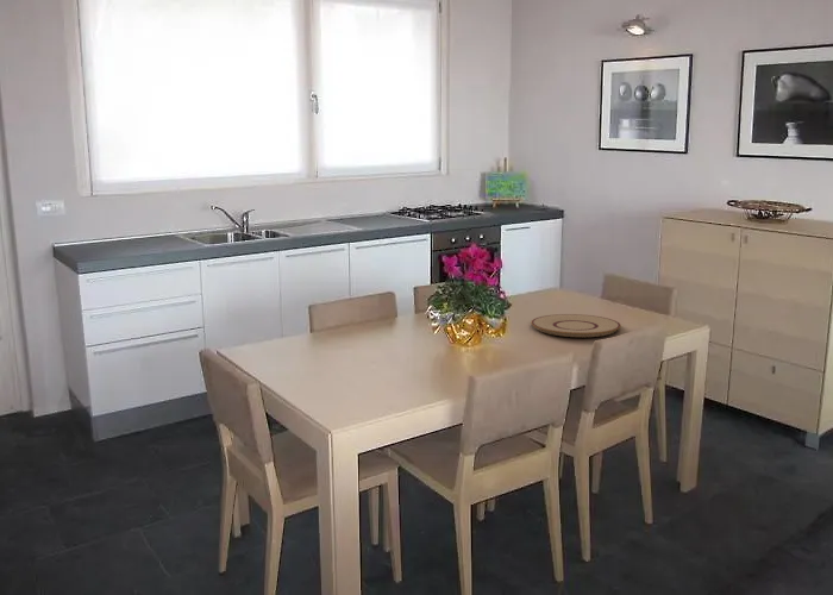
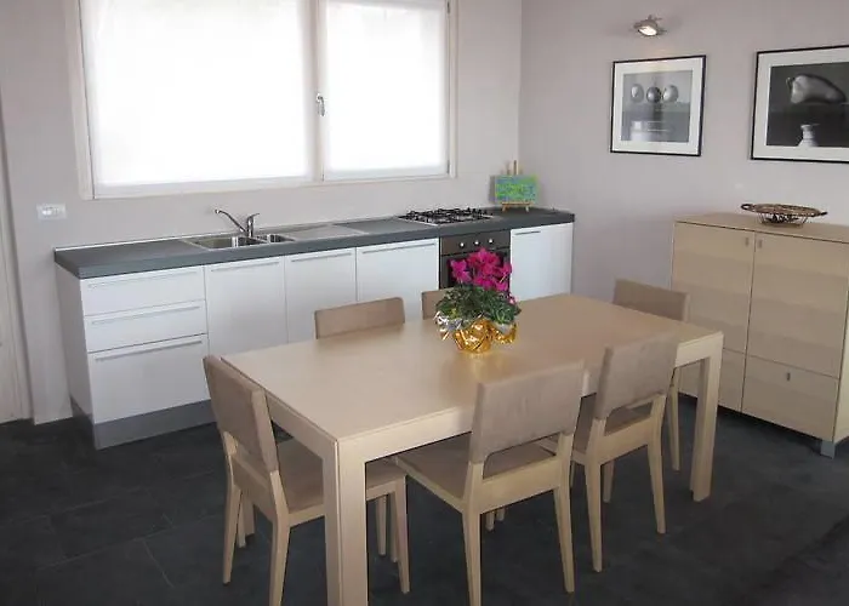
- plate (575, 325)
